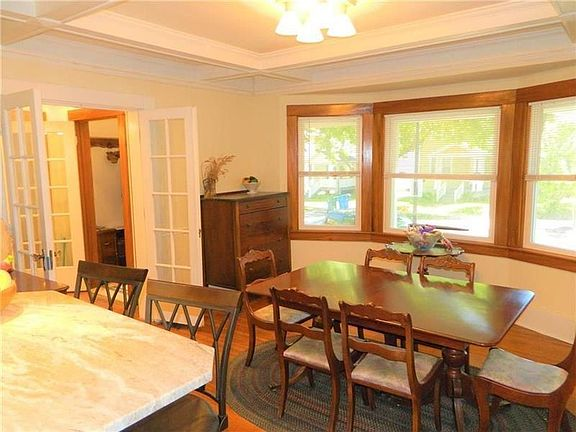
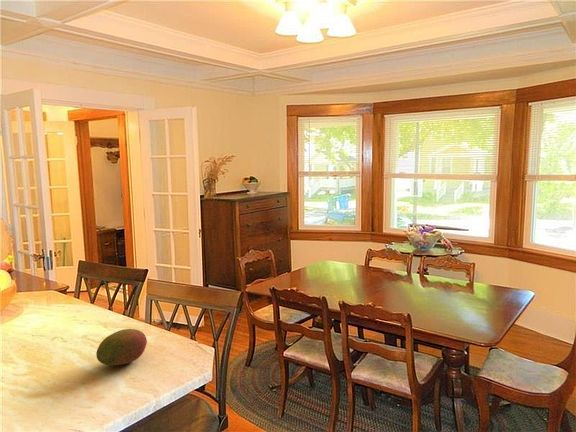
+ fruit (122, 347)
